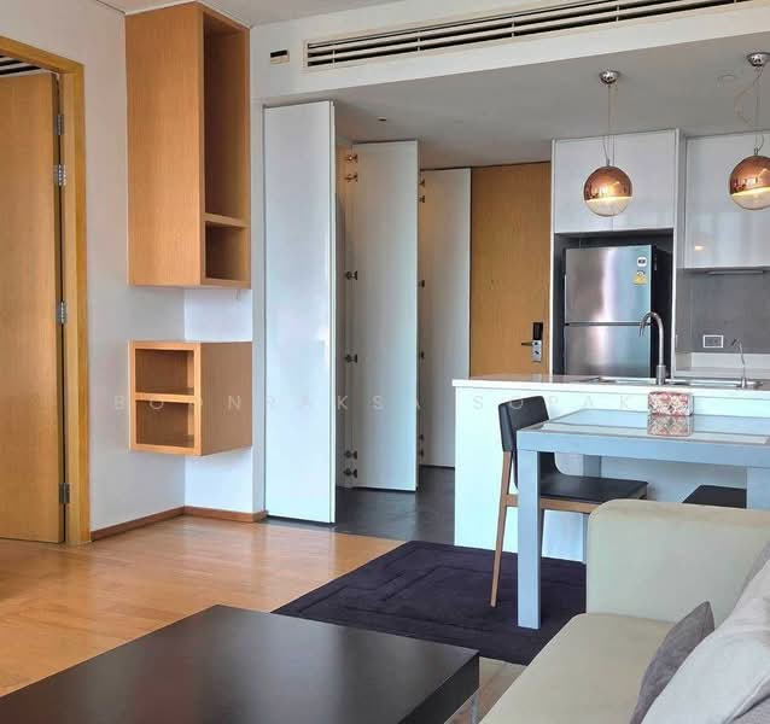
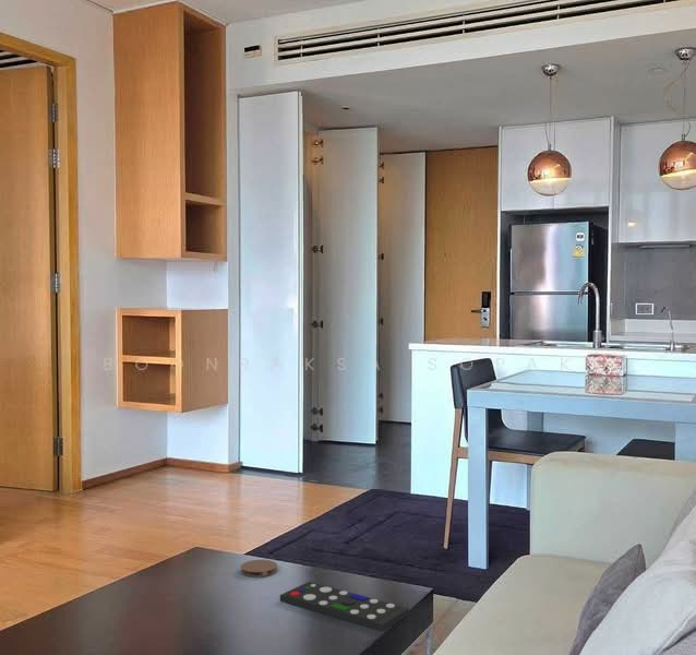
+ coaster (259, 568)
+ remote control (343, 603)
